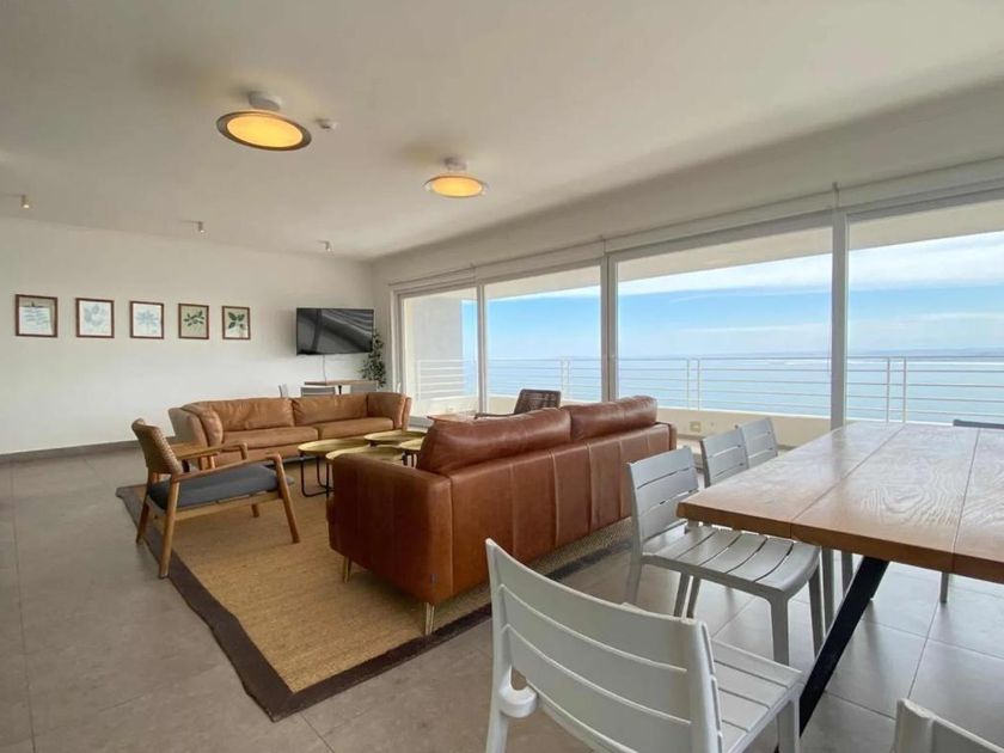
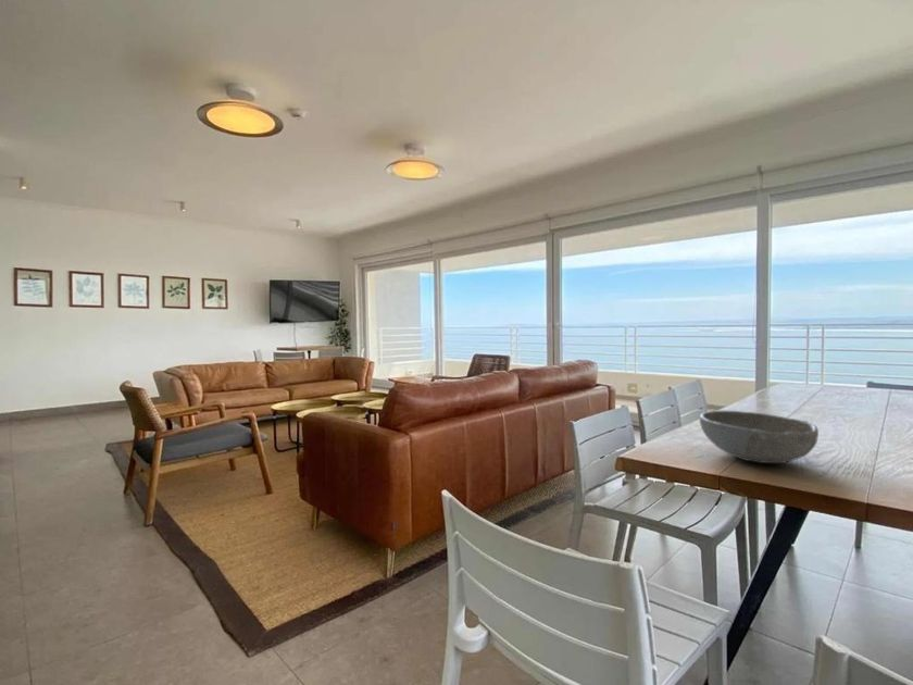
+ bowl (754, 438)
